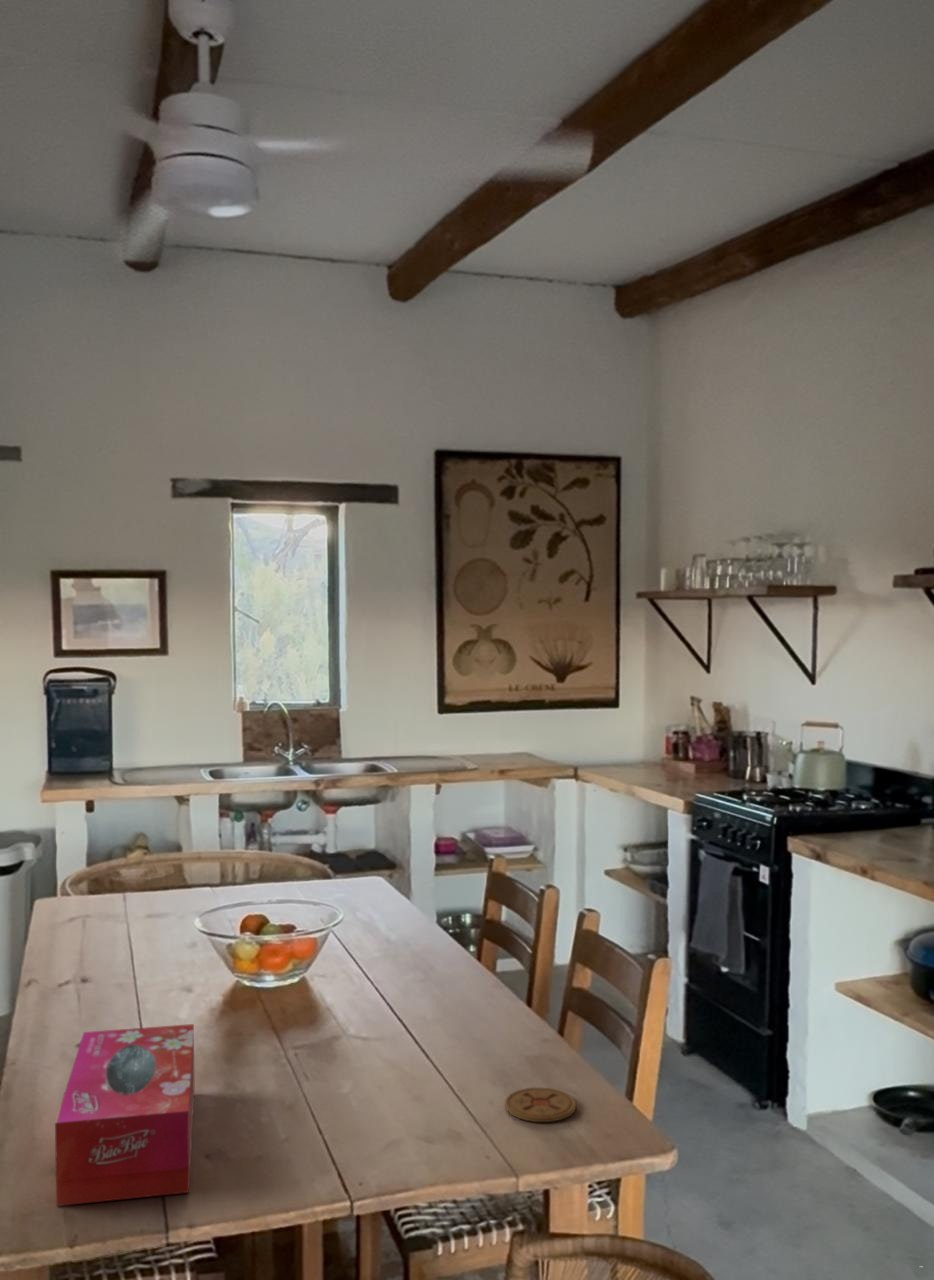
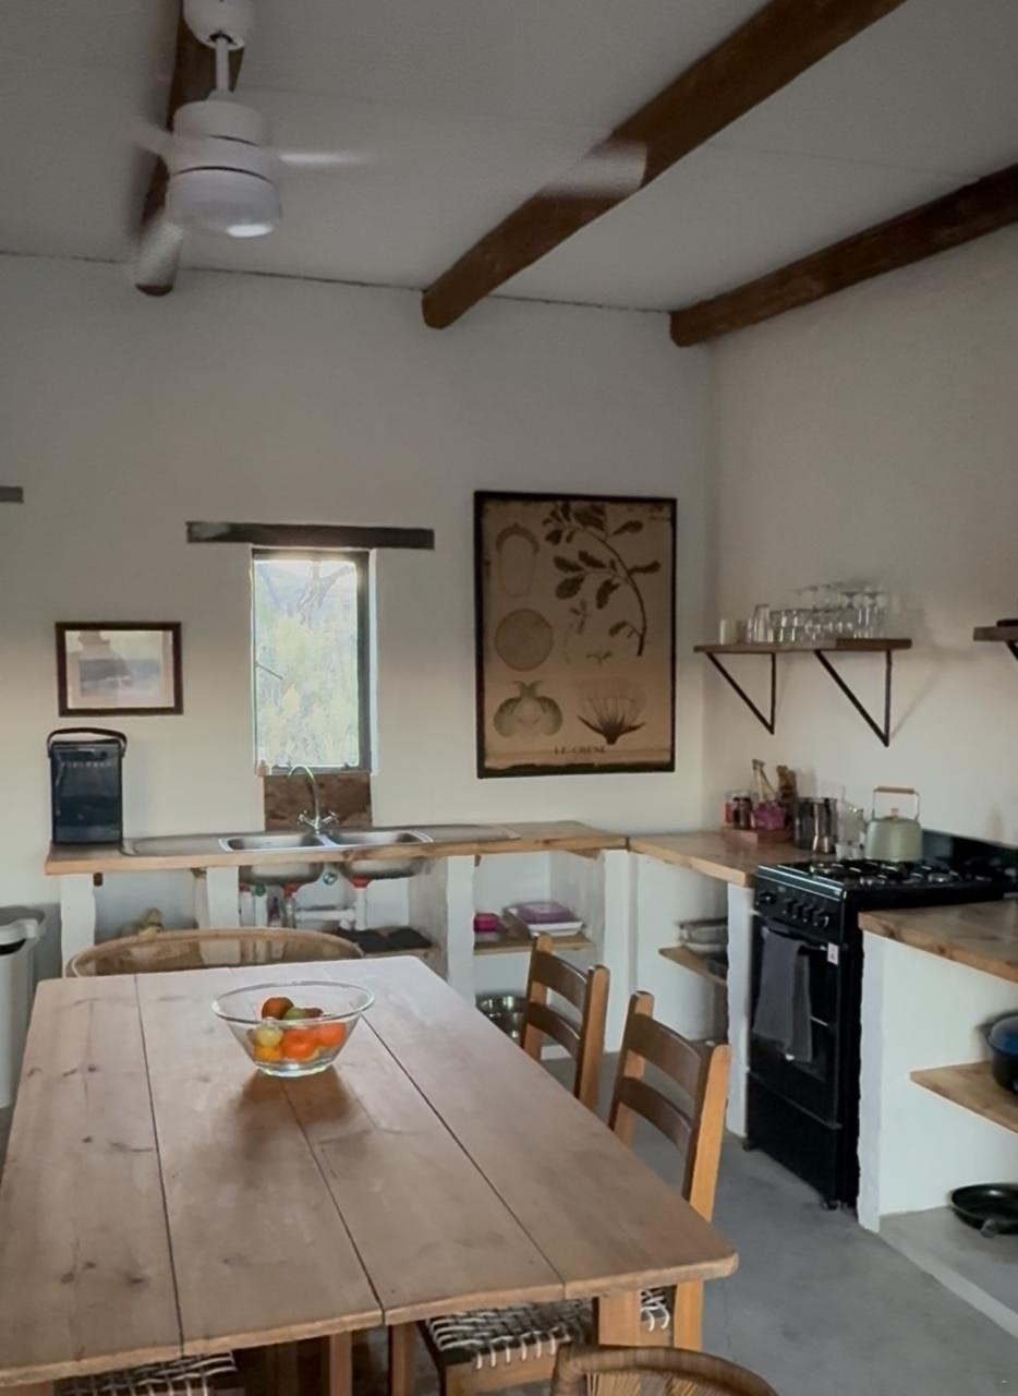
- coaster (540, 1104)
- tissue box (132, 1105)
